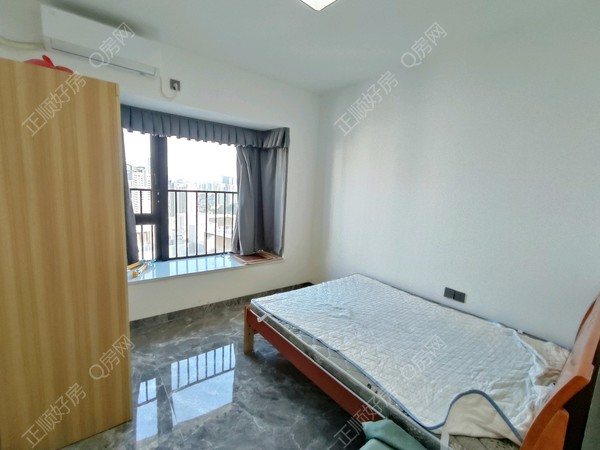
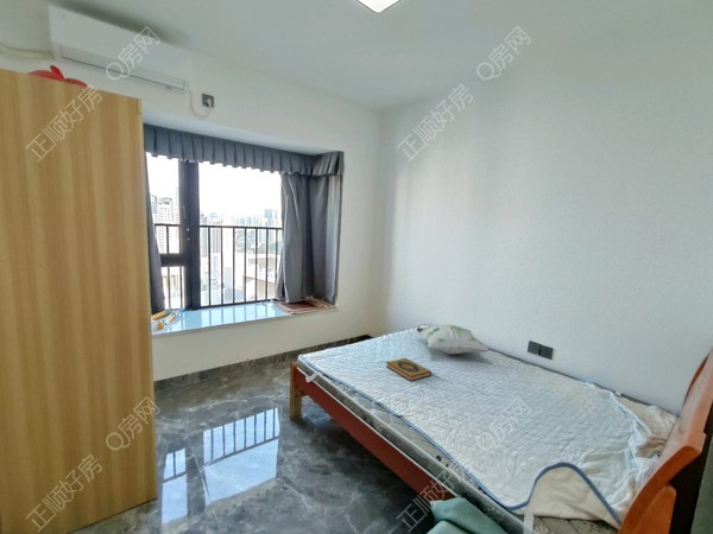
+ decorative pillow (449, 338)
+ hardback book (408, 368)
